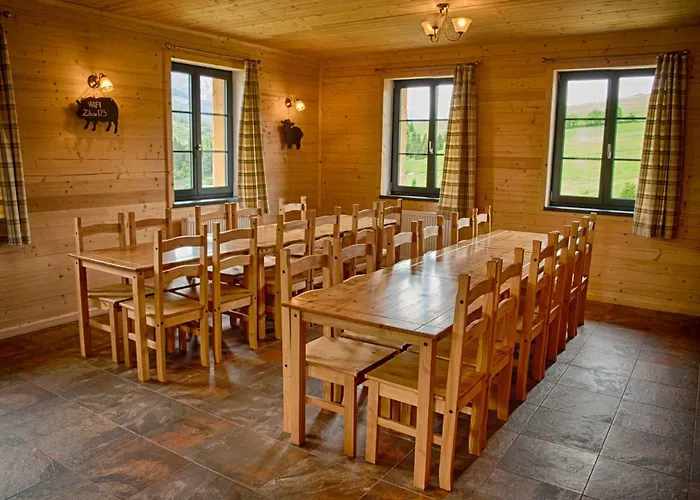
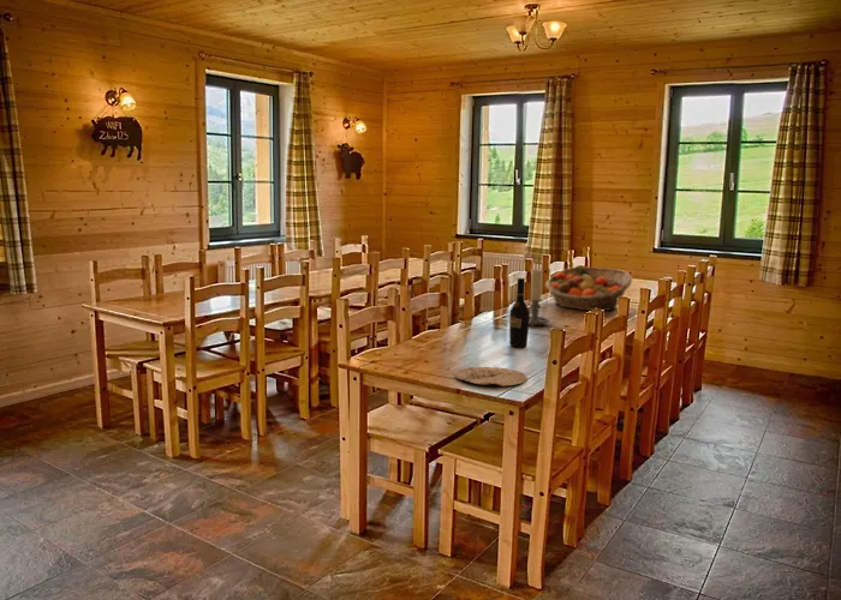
+ plate (490, 374)
+ candle holder (535, 296)
+ fruit basket (587, 288)
+ wine bottle (519, 312)
